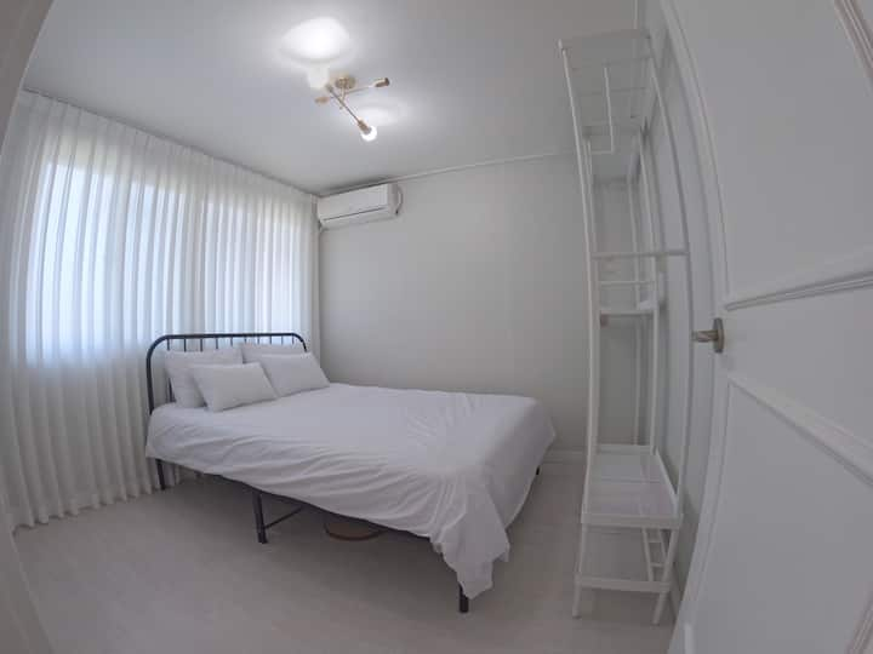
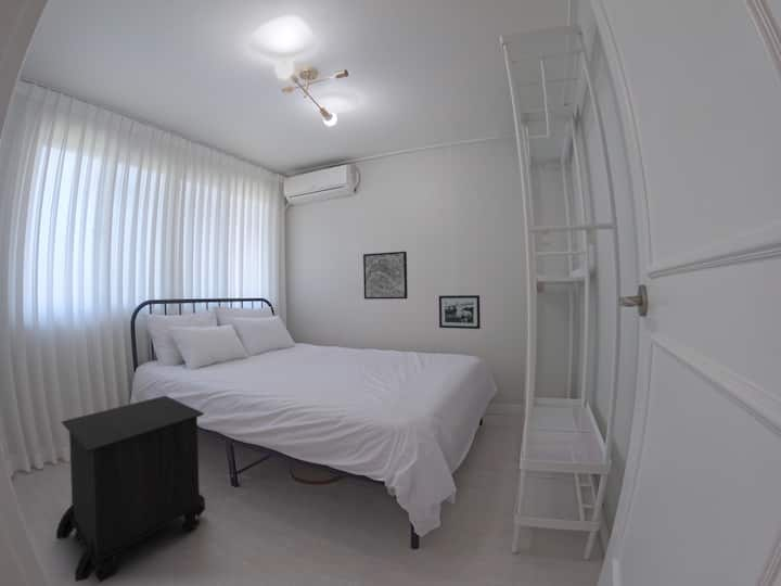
+ nightstand (135, 473)
+ picture frame (459, 311)
+ wall art (384, 276)
